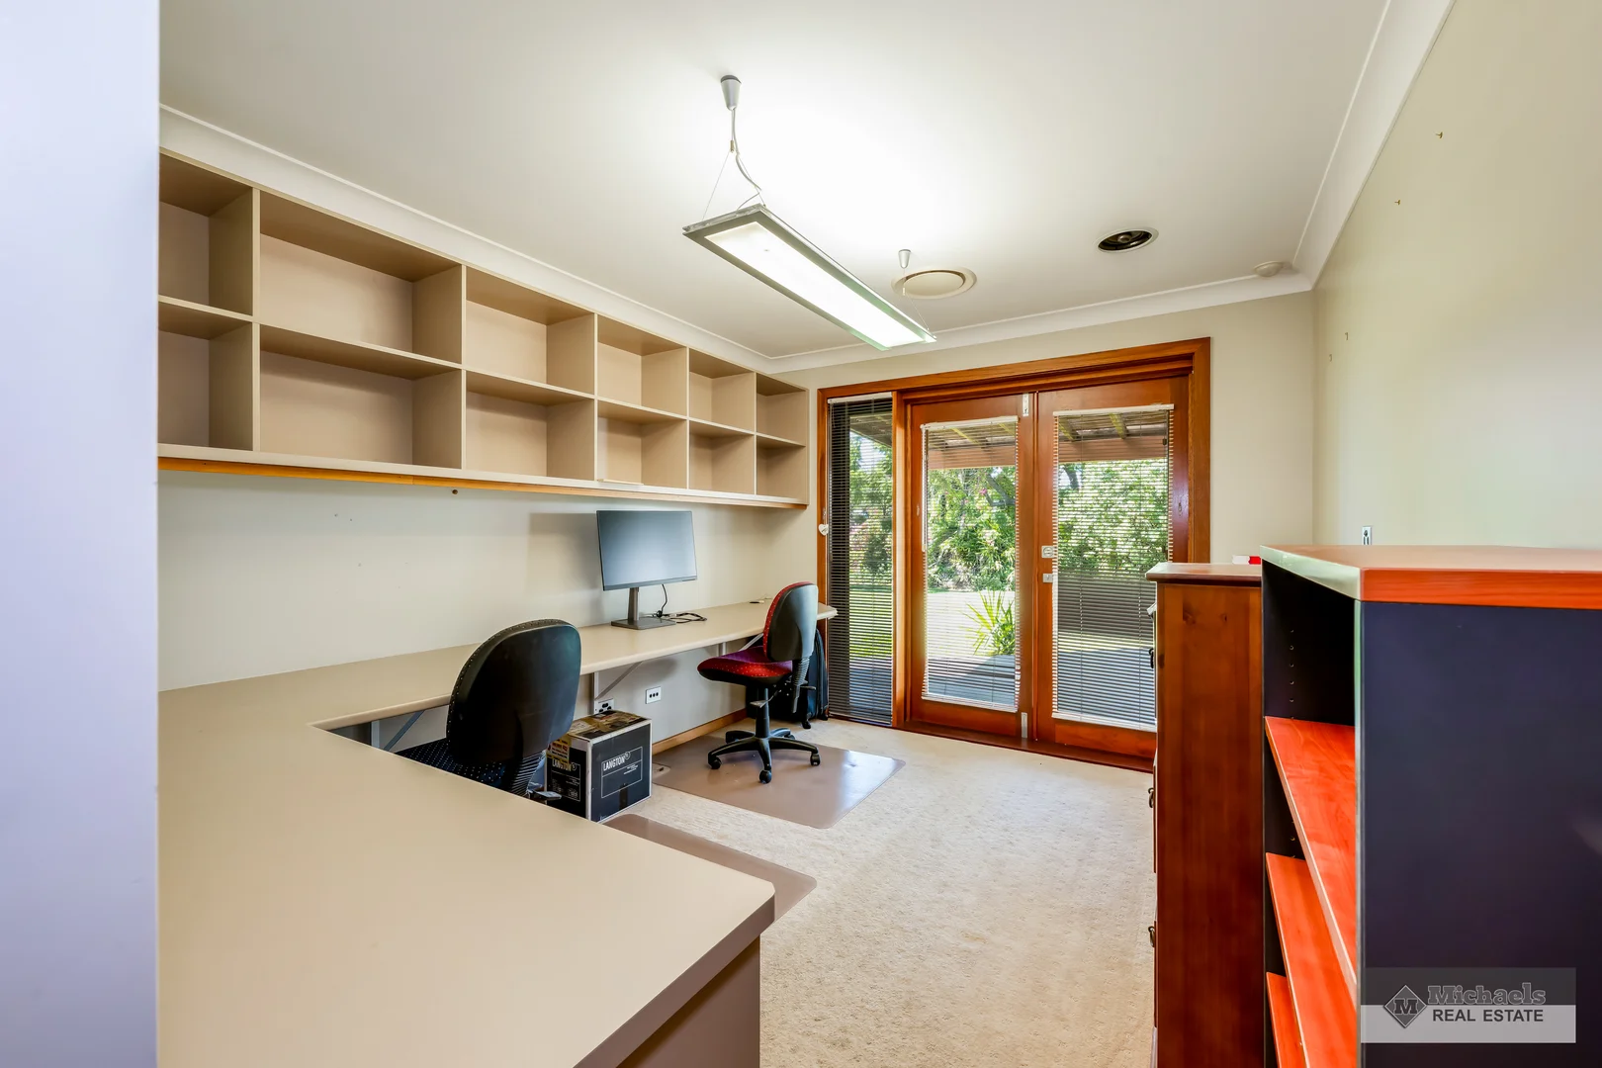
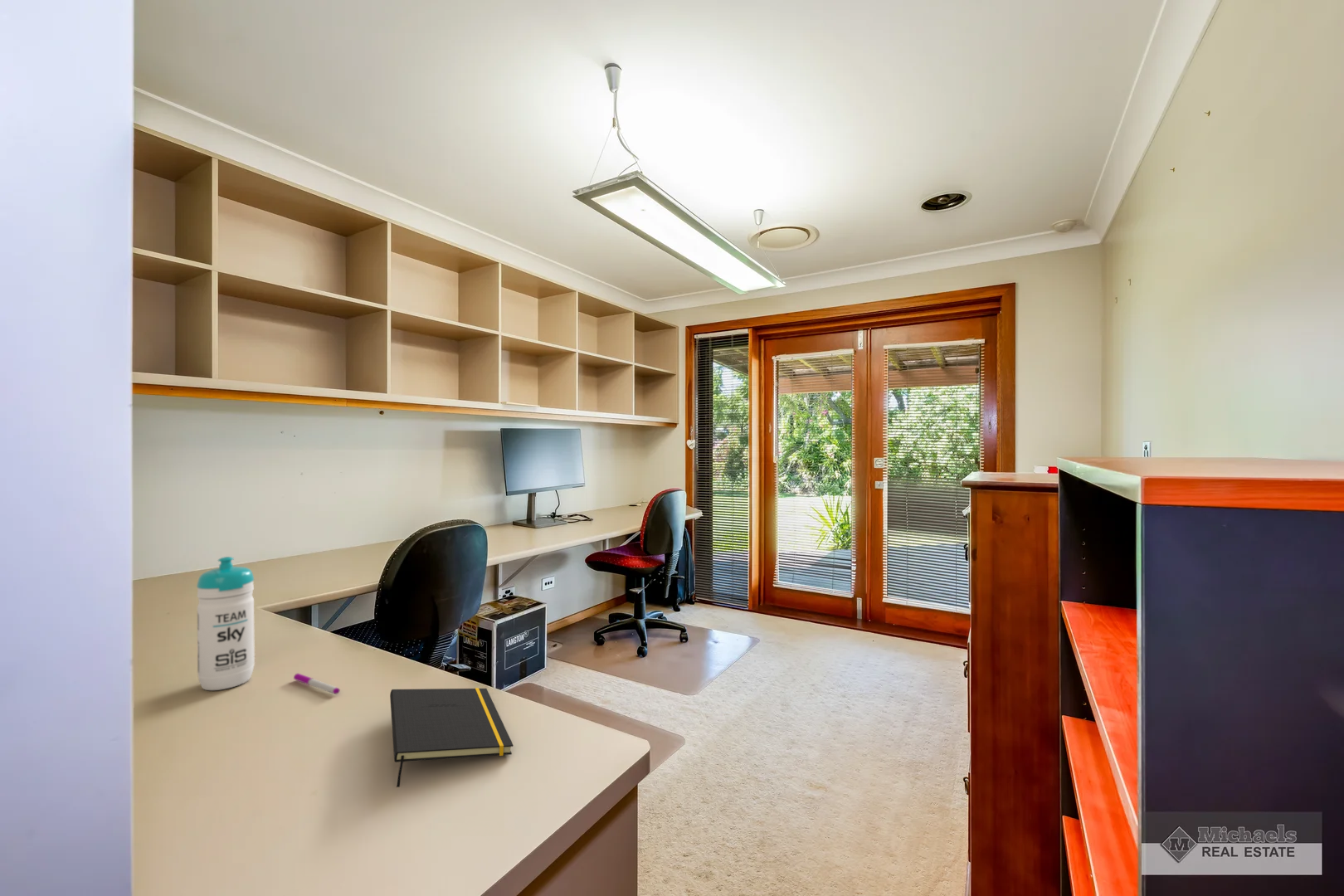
+ notepad (447, 719)
+ pen (316, 683)
+ water bottle (226, 620)
